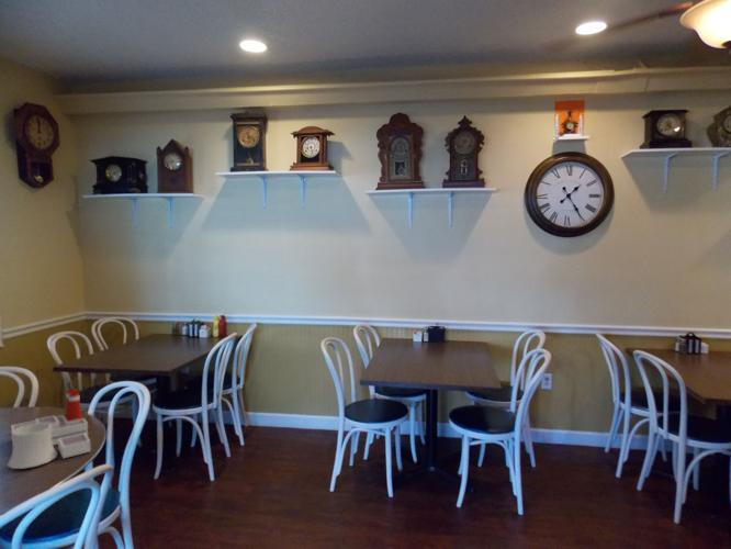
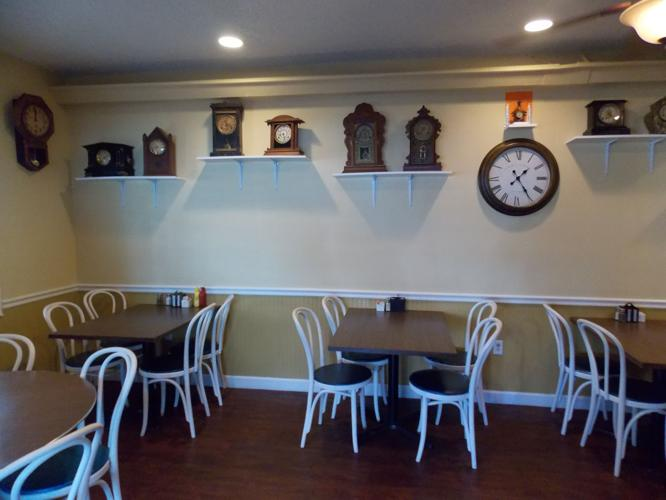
- architectural model (46, 423)
